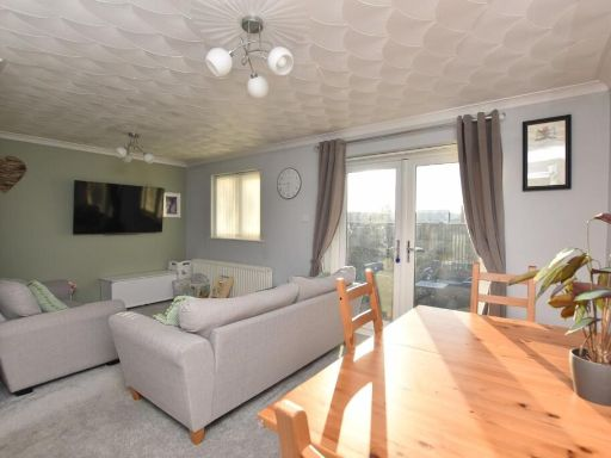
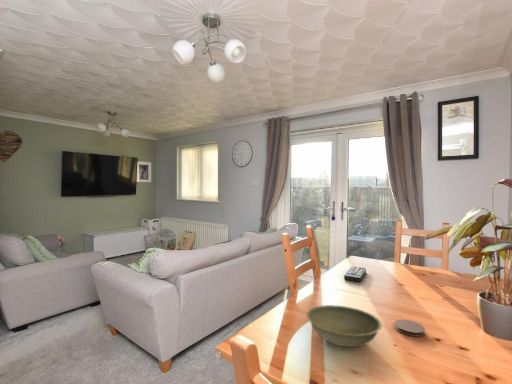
+ bowl (342, 327)
+ remote control (355, 273)
+ coaster (409, 327)
